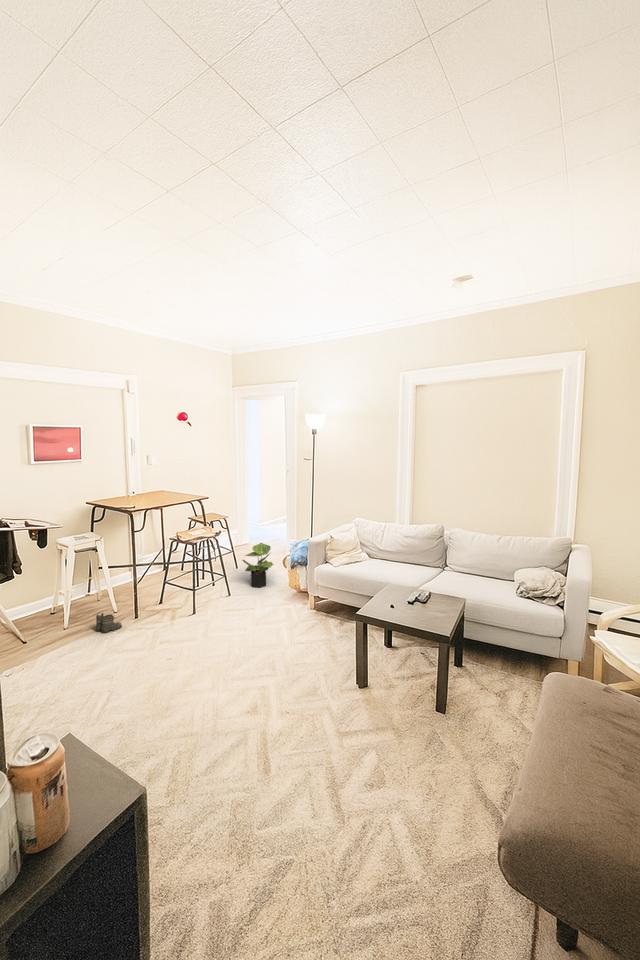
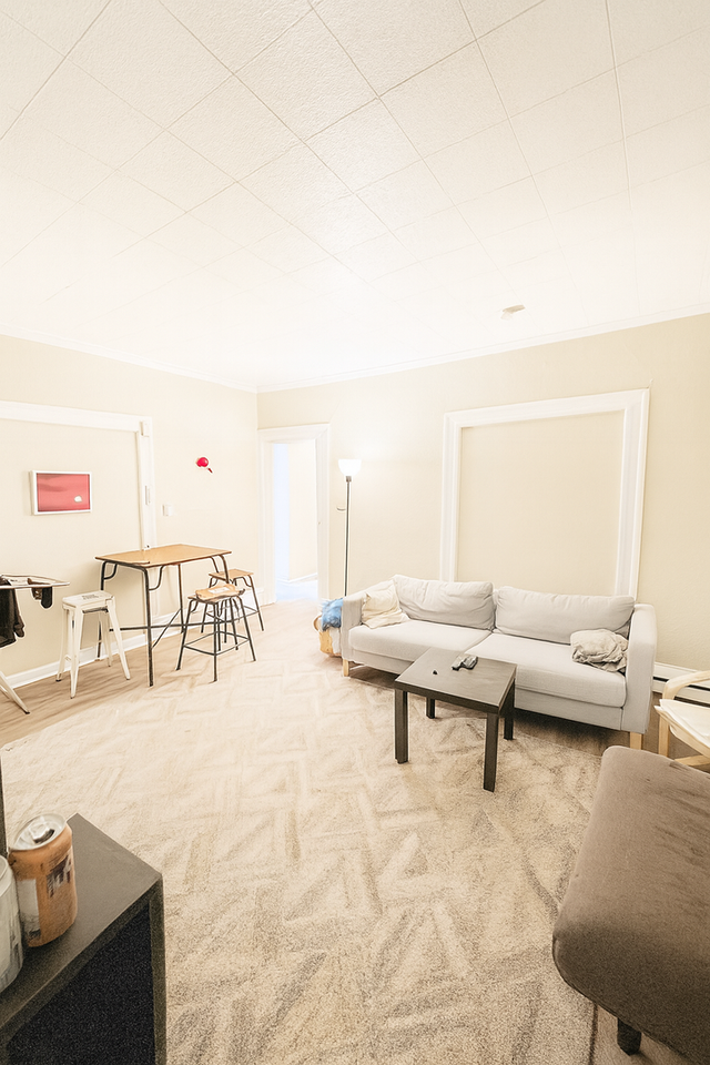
- potted plant (261, 565)
- boots (107, 621)
